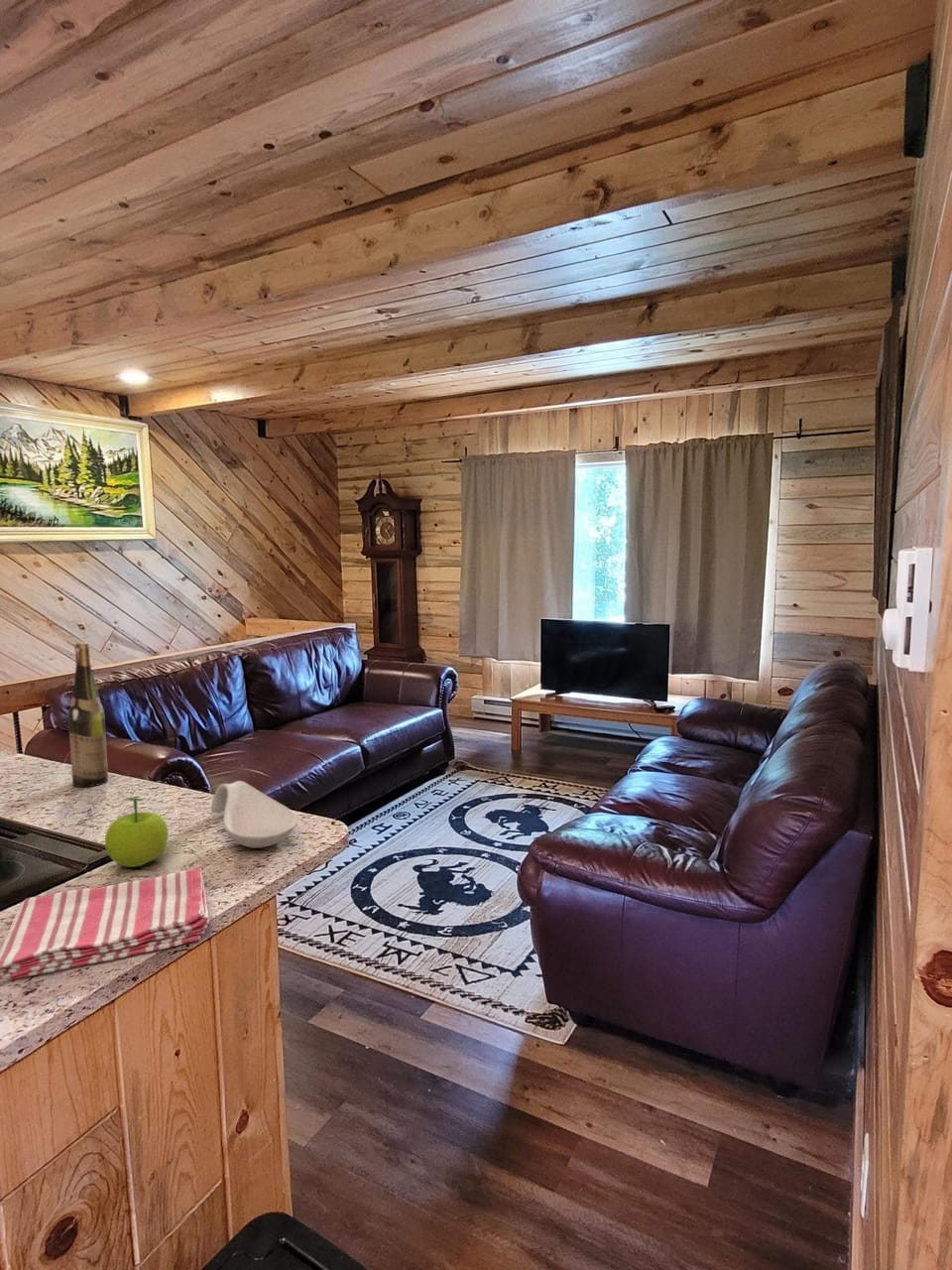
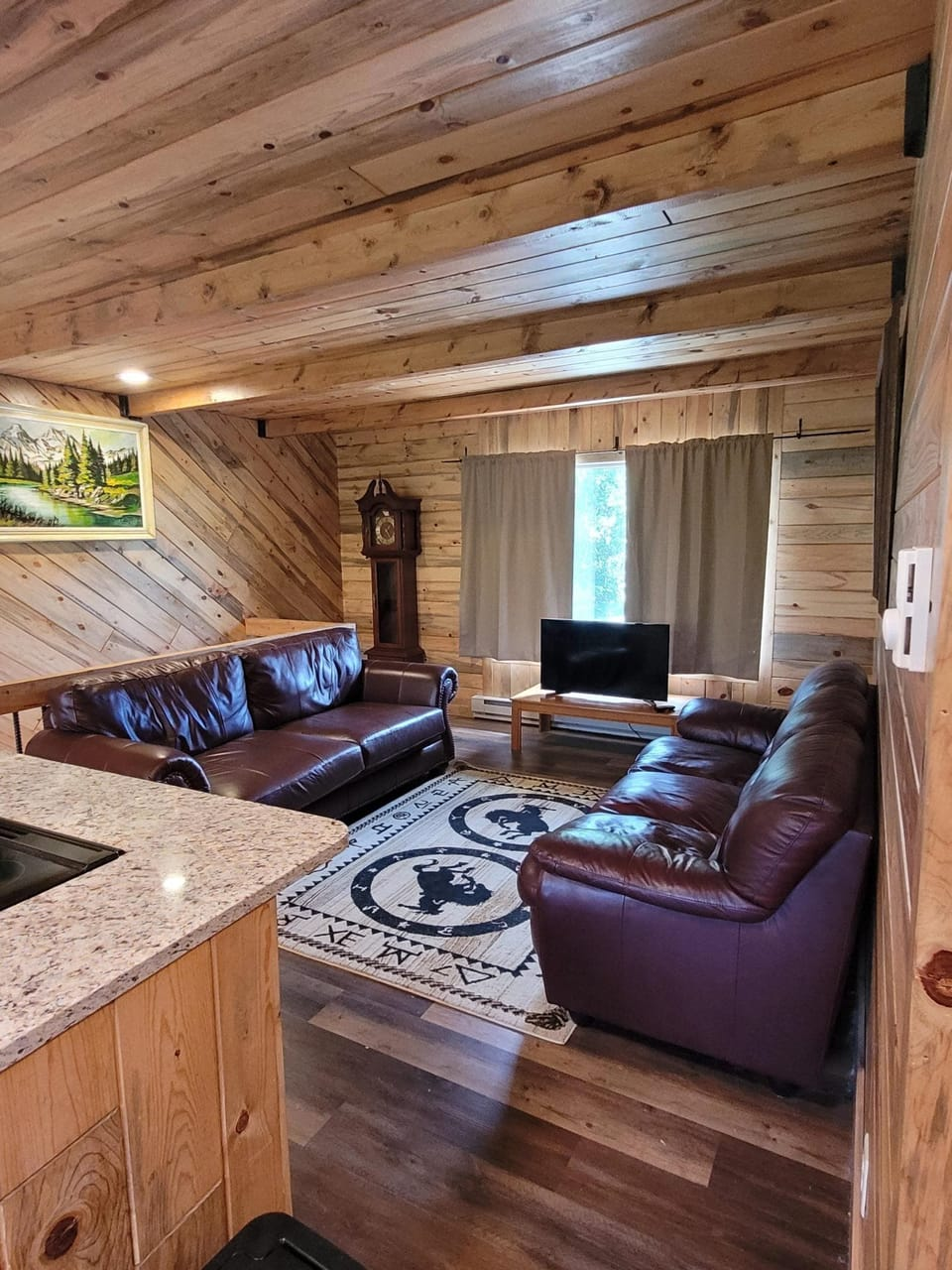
- spoon rest (246, 811)
- wine bottle (86, 713)
- fruit (136, 827)
- dish towel (110, 914)
